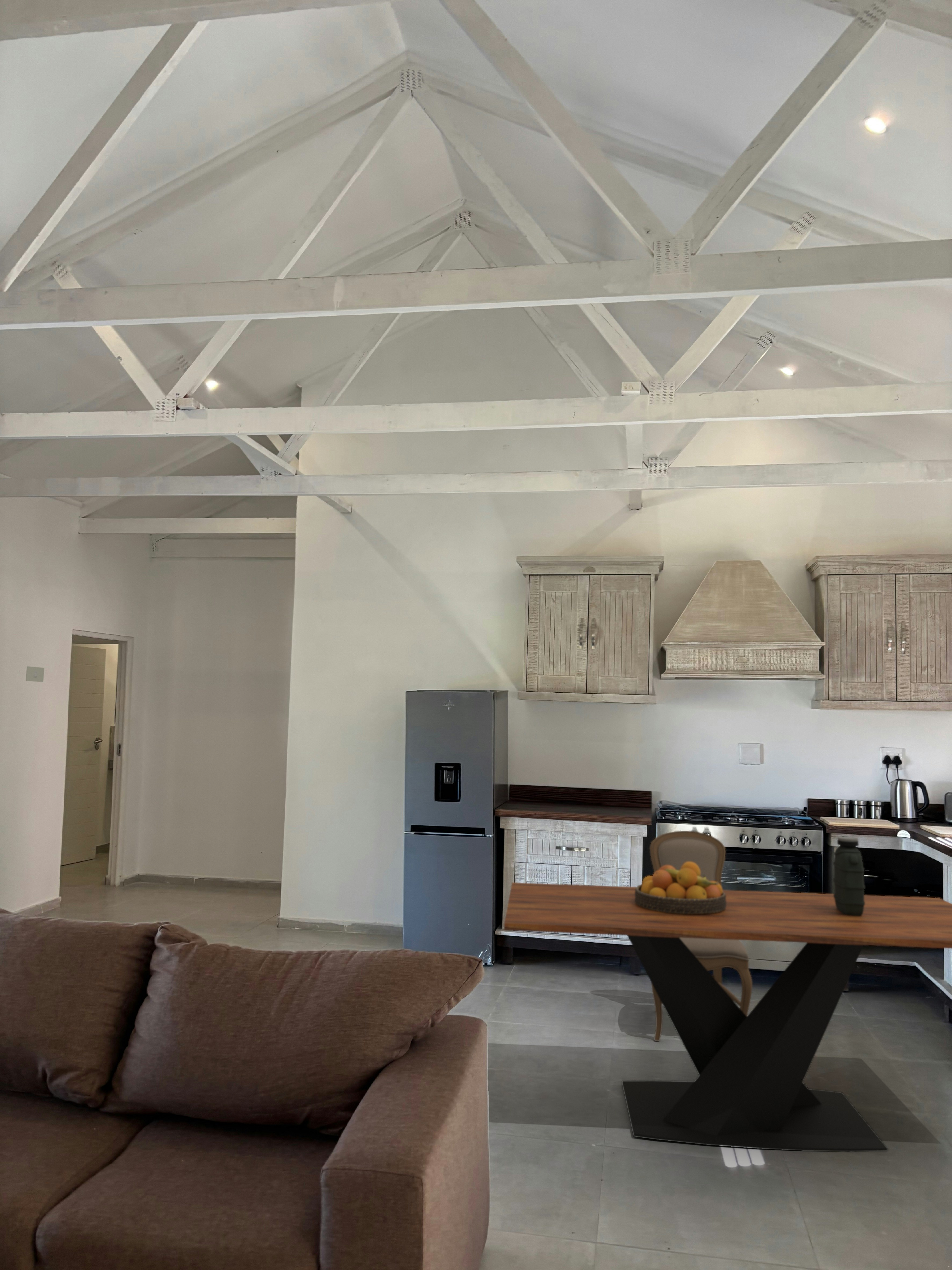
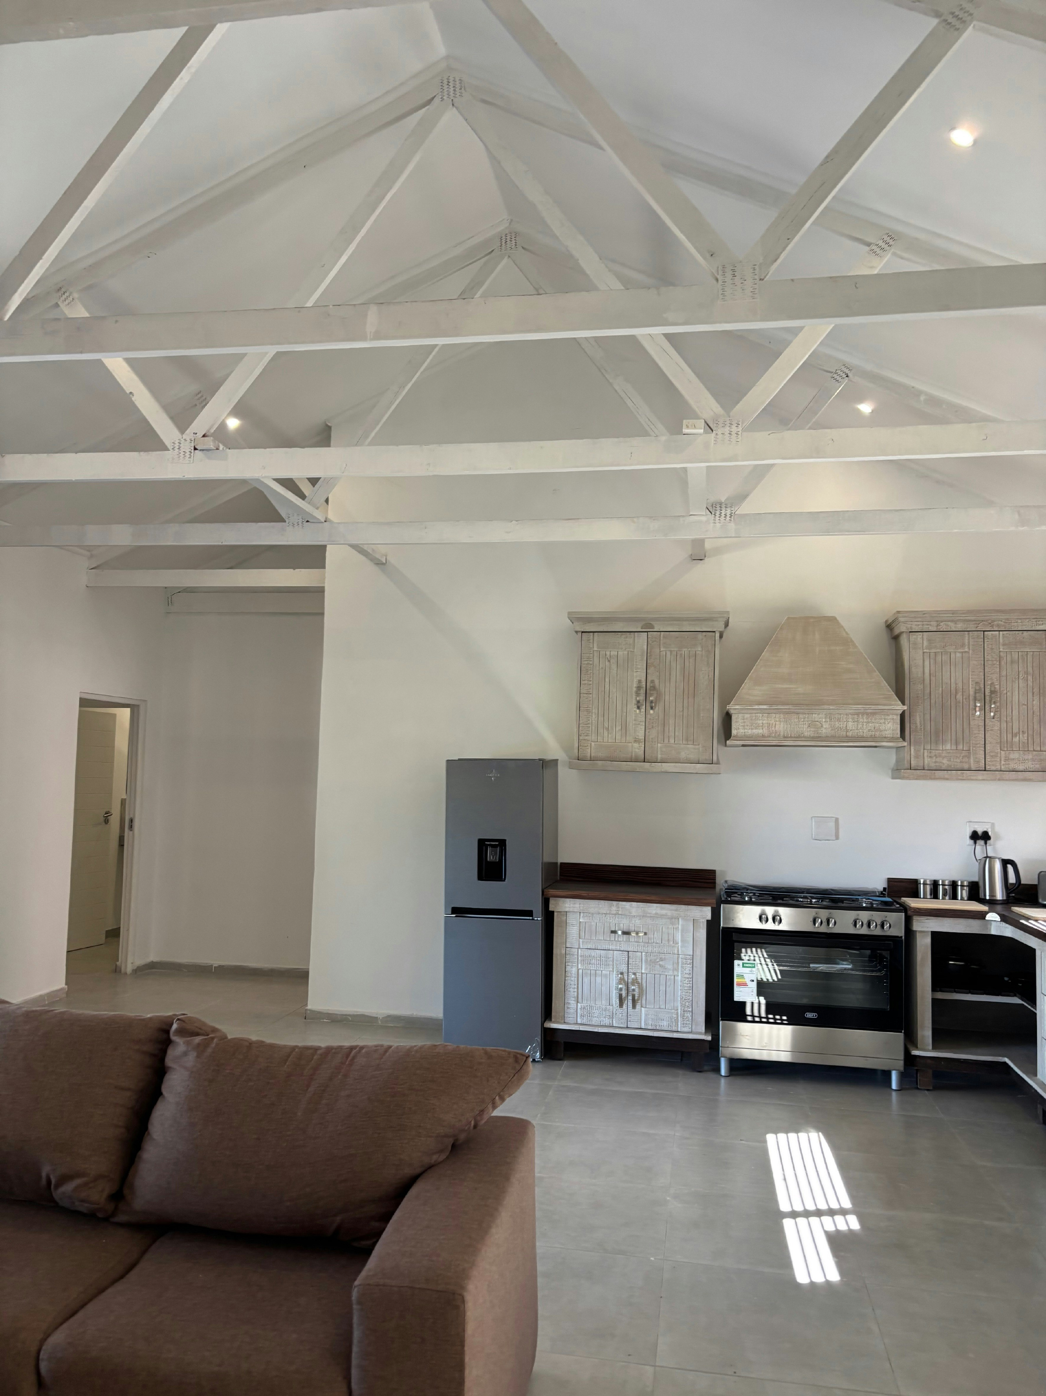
- fruit bowl (680, 884)
- dining table (742, 1011)
- dining chair (692, 938)
- light switch (35, 674)
- water jug (848, 874)
